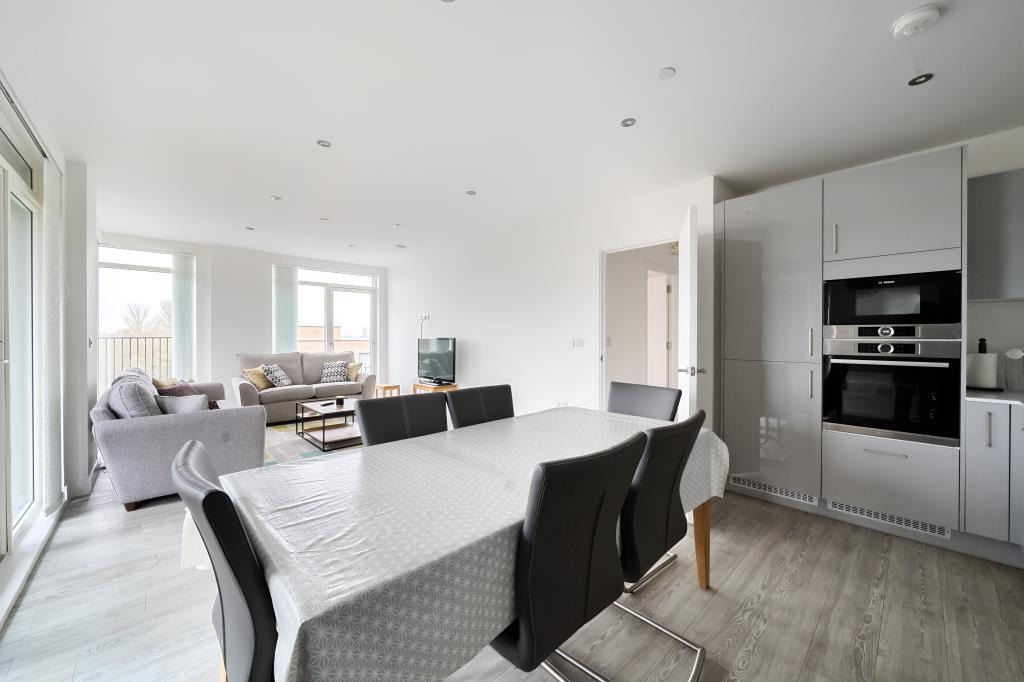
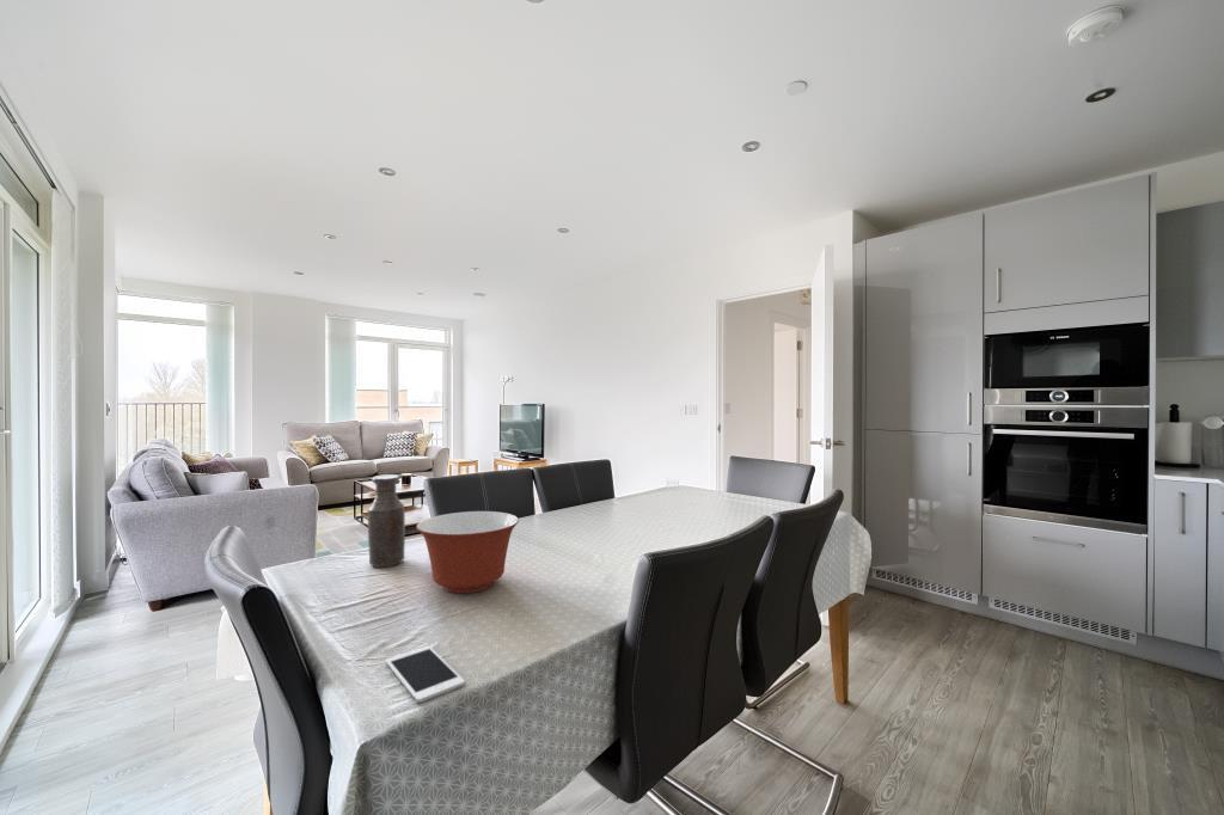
+ bottle (386, 519)
+ mixing bowl (469, 552)
+ cell phone (423, 670)
